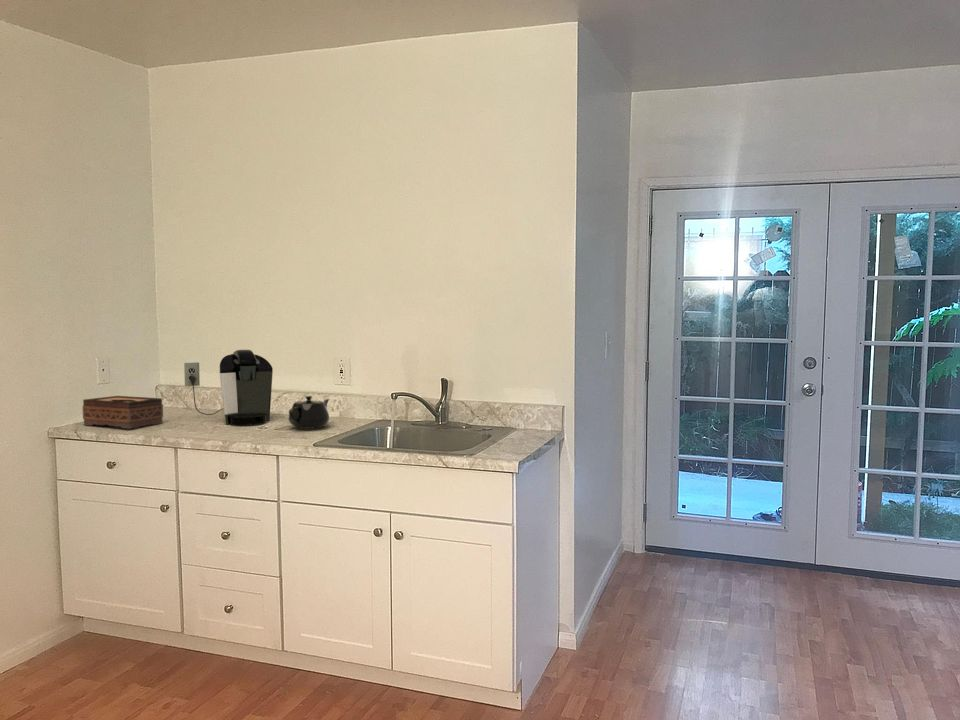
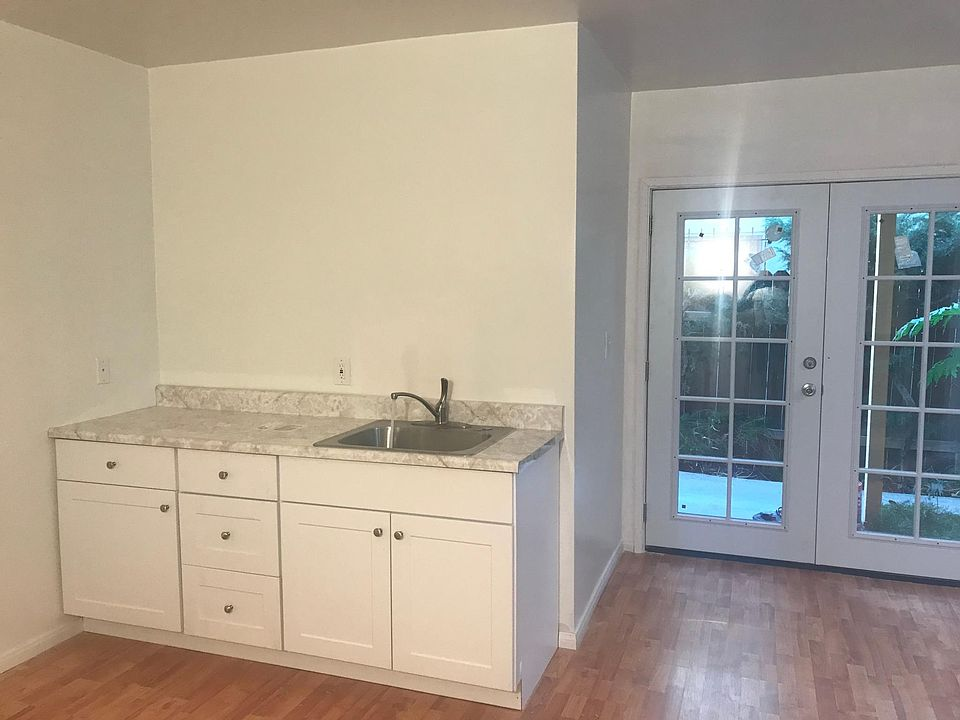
- tissue box (123, 411)
- teapot (310, 411)
- coffee maker (230, 386)
